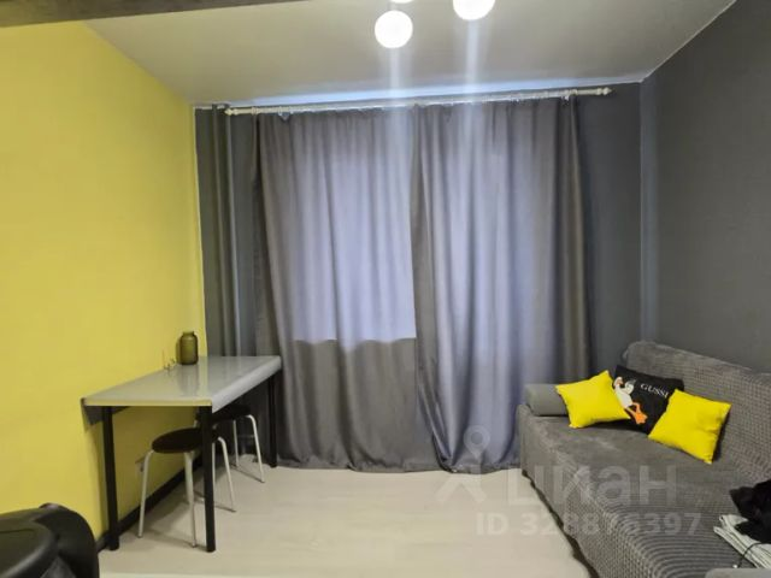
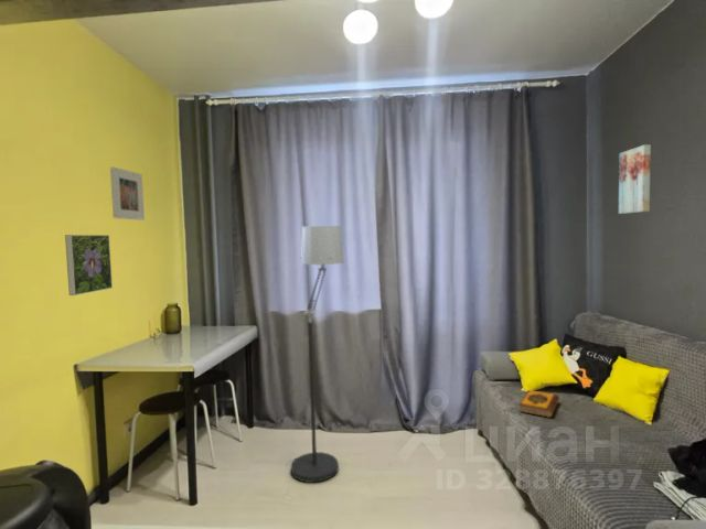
+ wall art (633, 181)
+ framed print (89, 263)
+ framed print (128, 195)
+ hardback book (539, 402)
+ floor lamp (311, 341)
